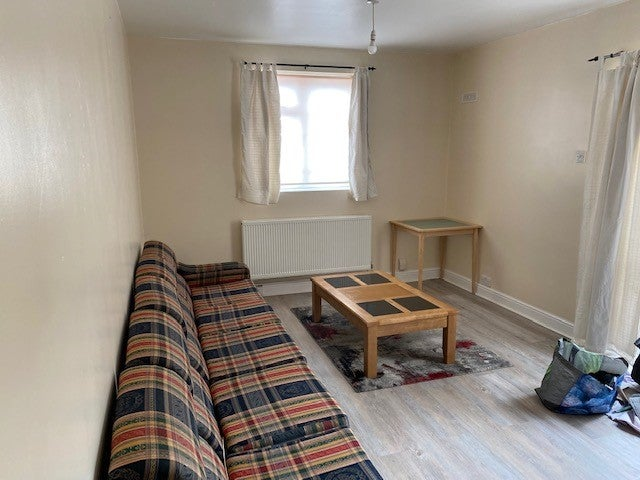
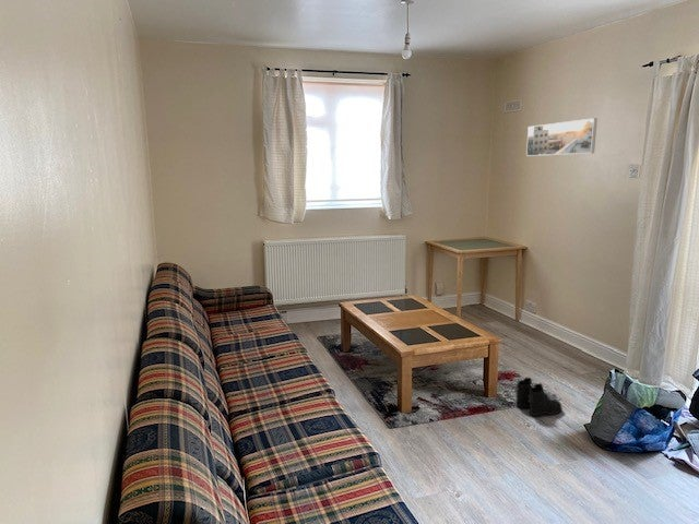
+ boots (538, 394)
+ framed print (558, 139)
